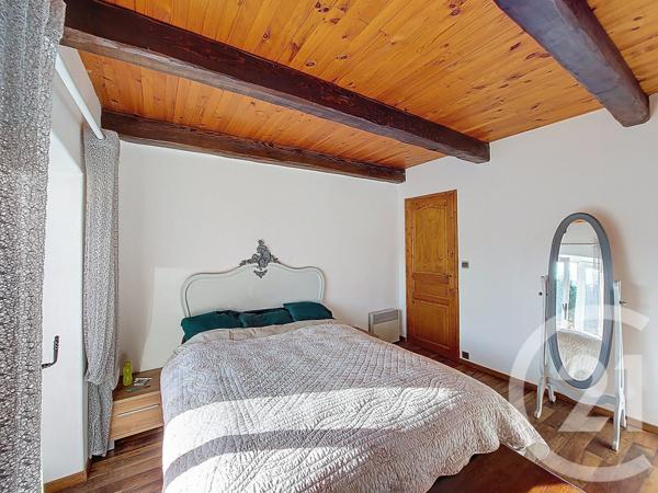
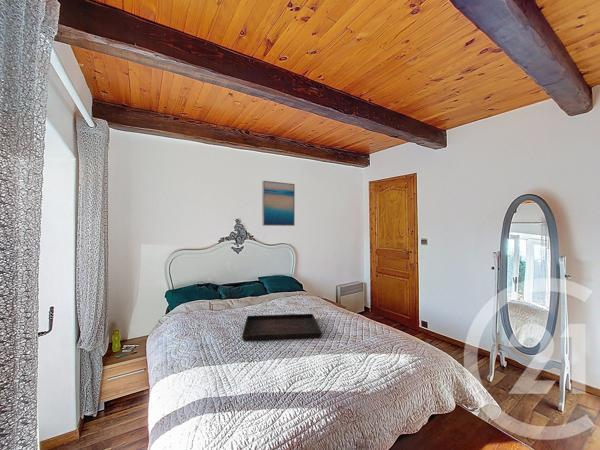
+ wall art (278, 204)
+ serving tray (281, 325)
